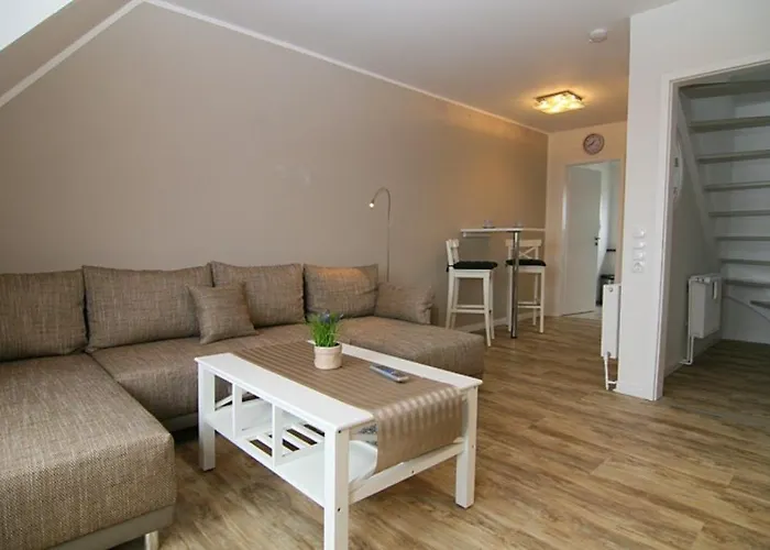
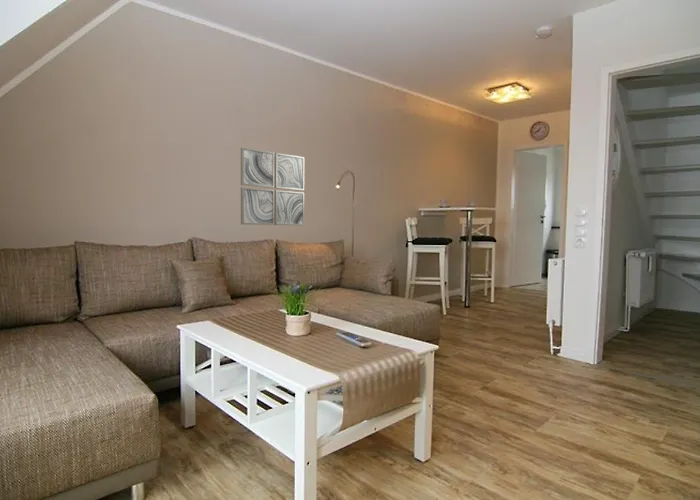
+ wall art (274, 190)
